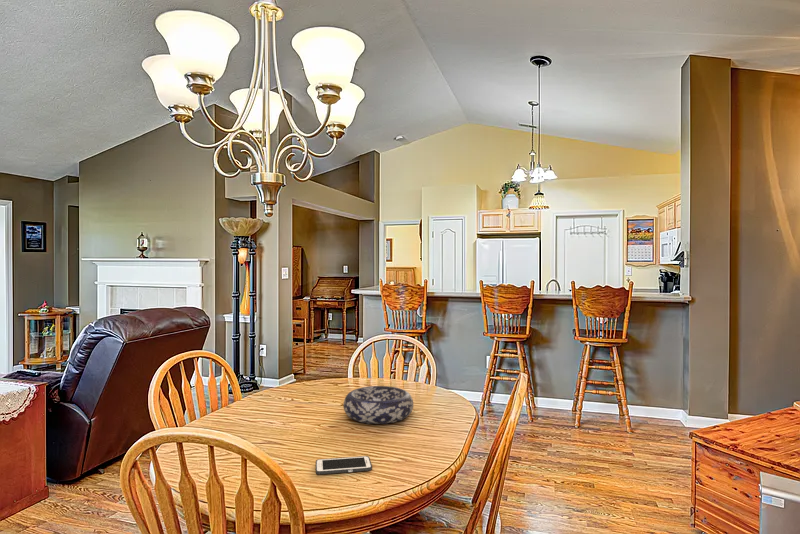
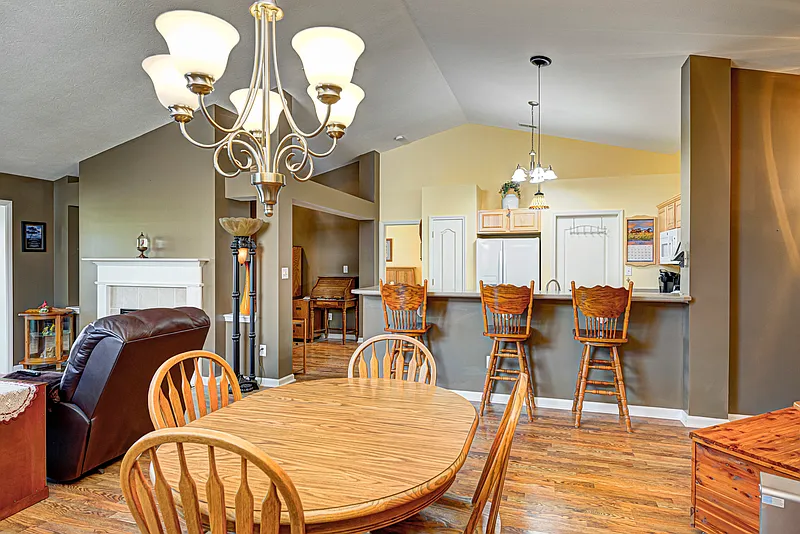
- cell phone (343, 465)
- decorative bowl (378, 404)
